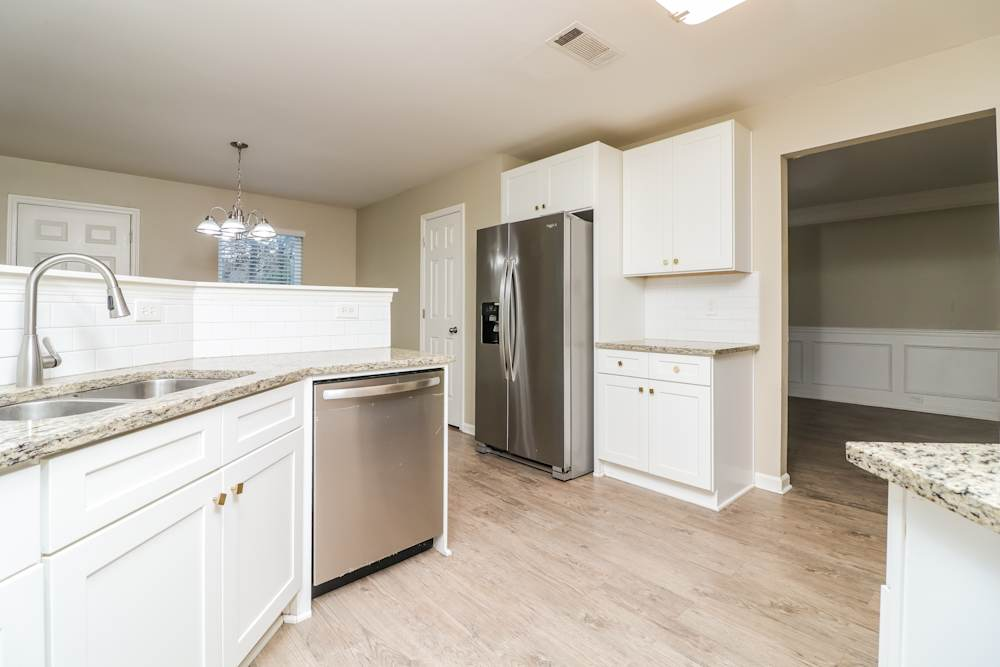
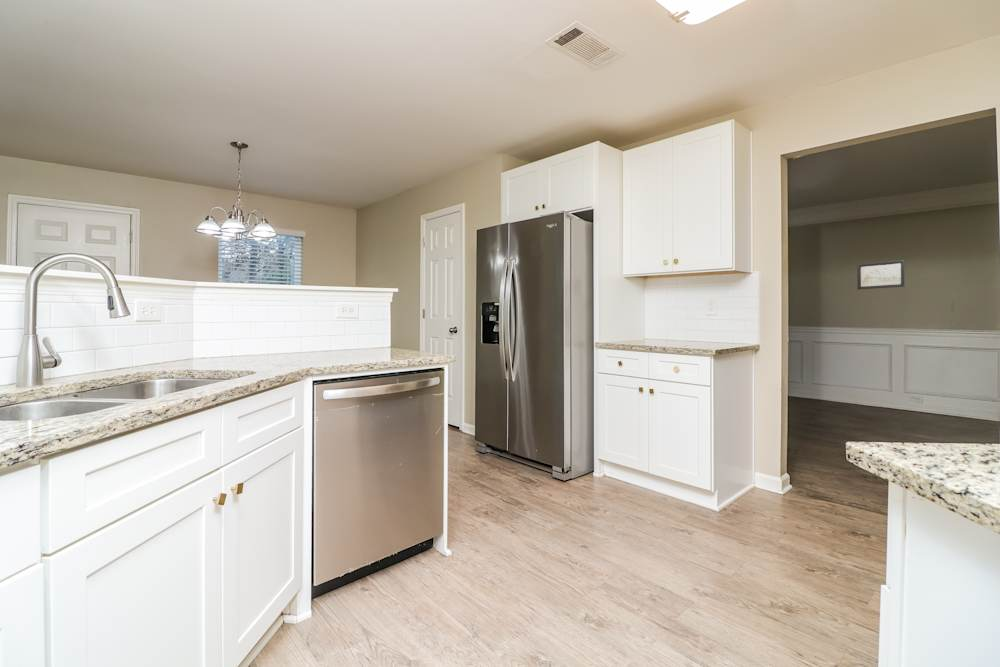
+ wall art (880, 275)
